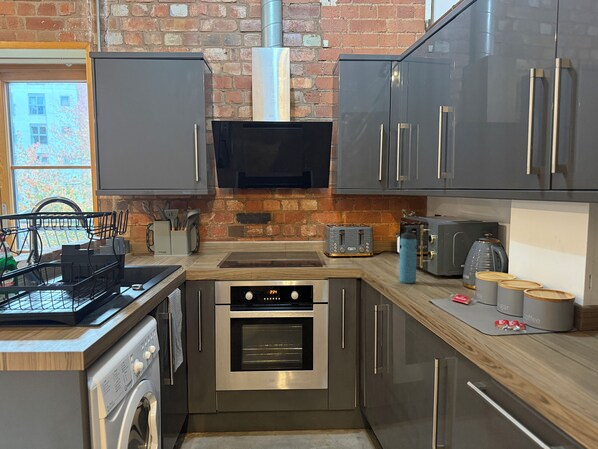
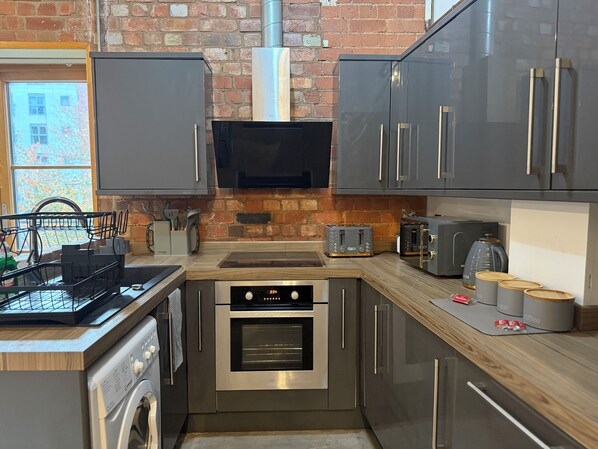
- water bottle (408, 255)
